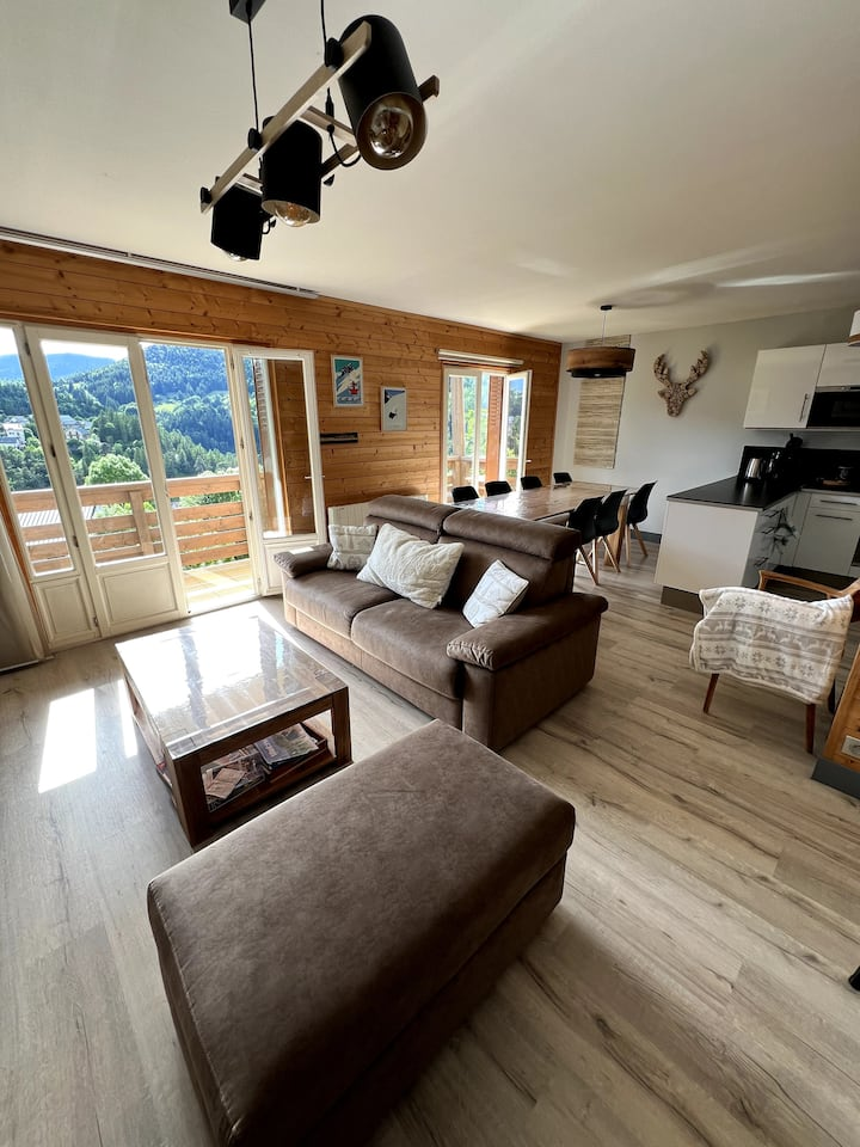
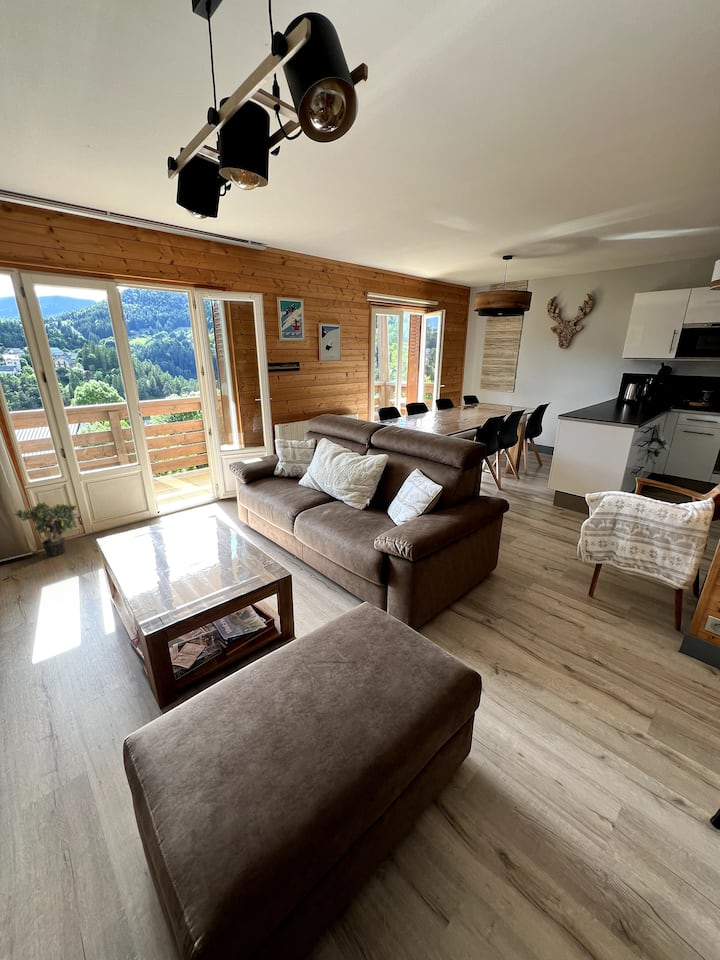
+ potted plant (51, 528)
